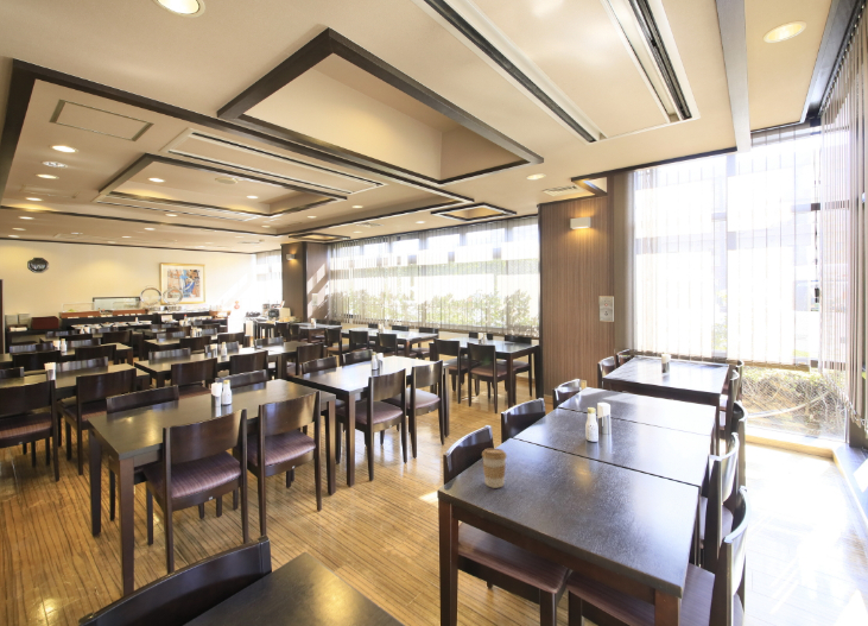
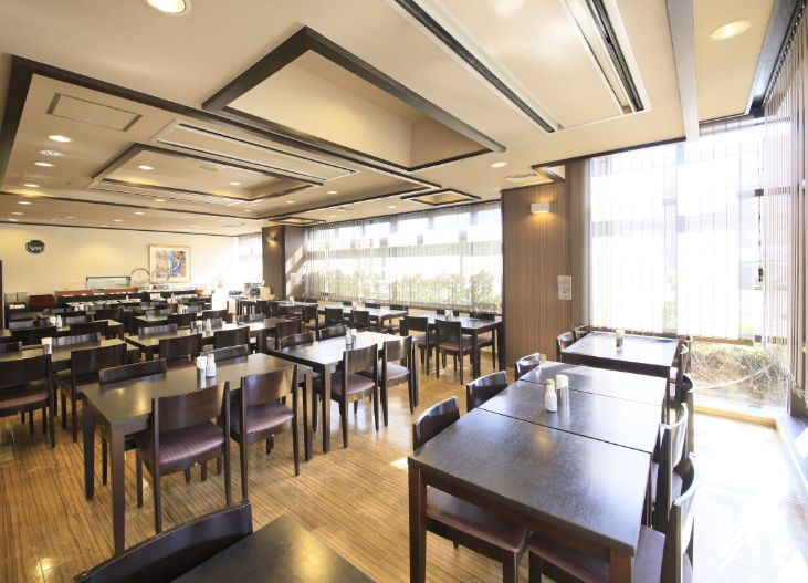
- coffee cup (494, 466)
